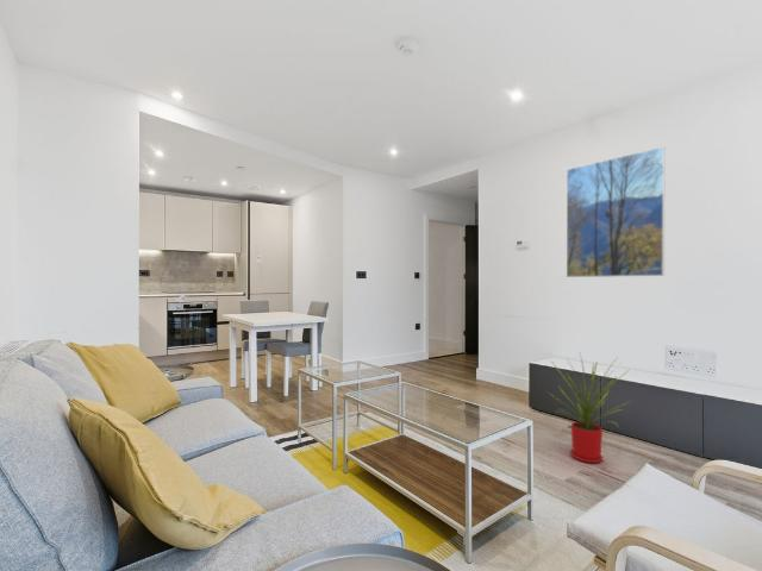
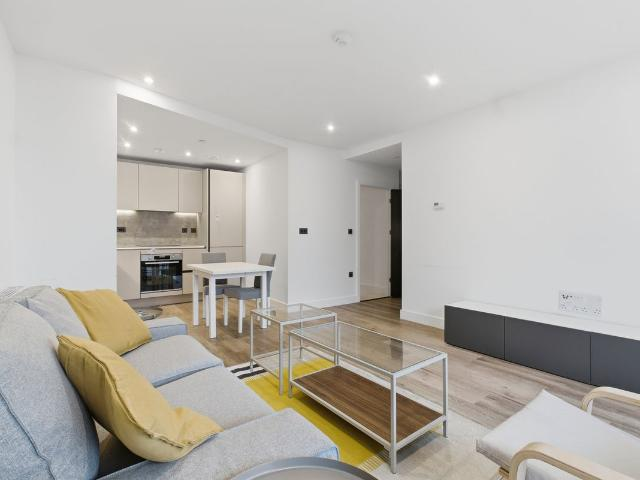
- house plant (585, 407)
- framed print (611, 218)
